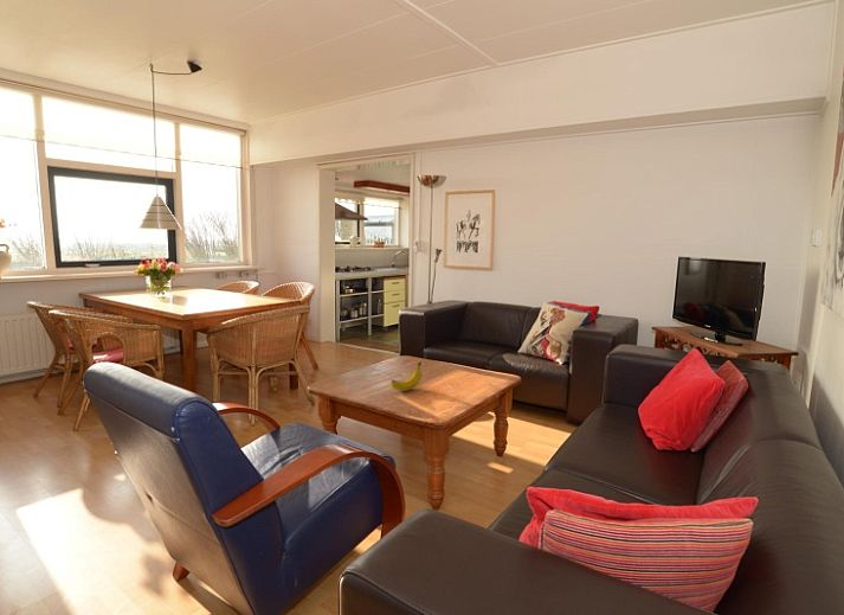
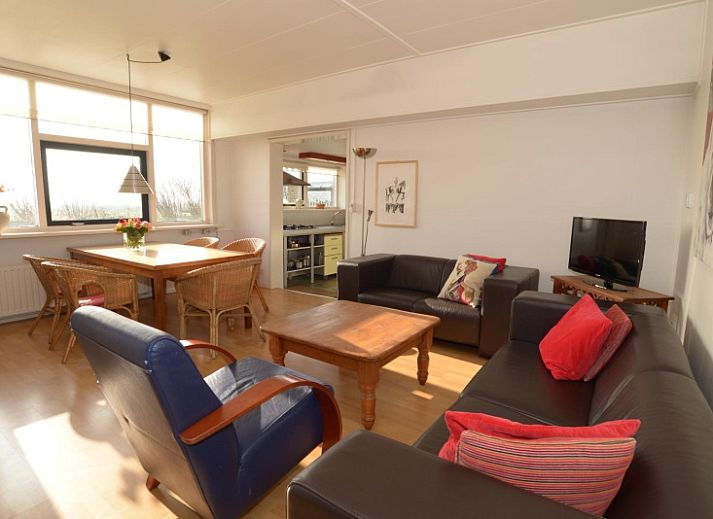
- fruit (408, 378)
